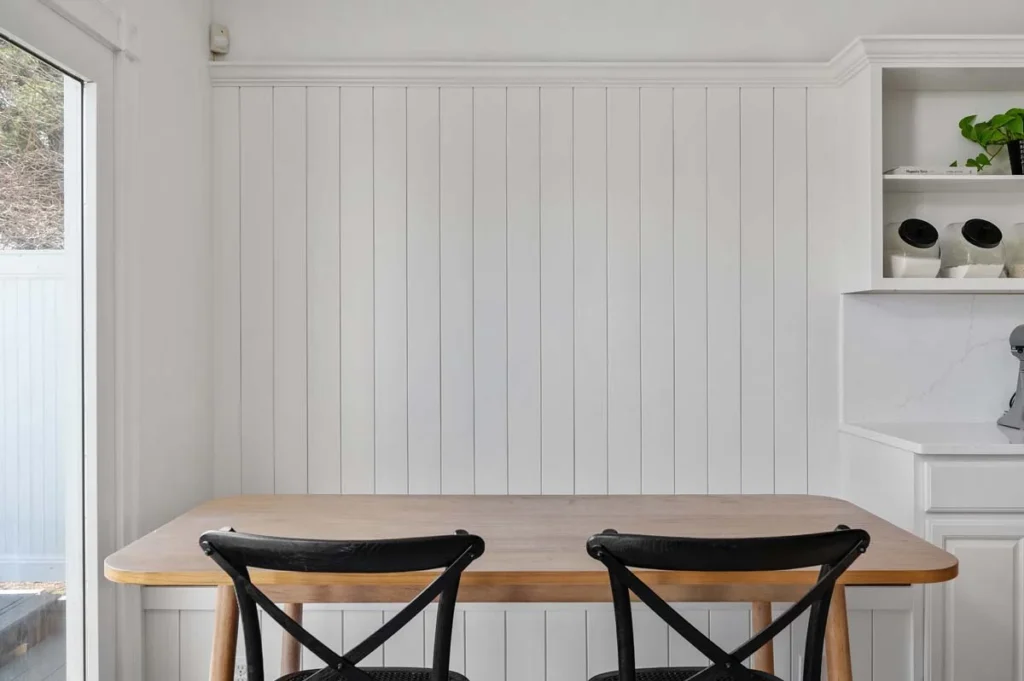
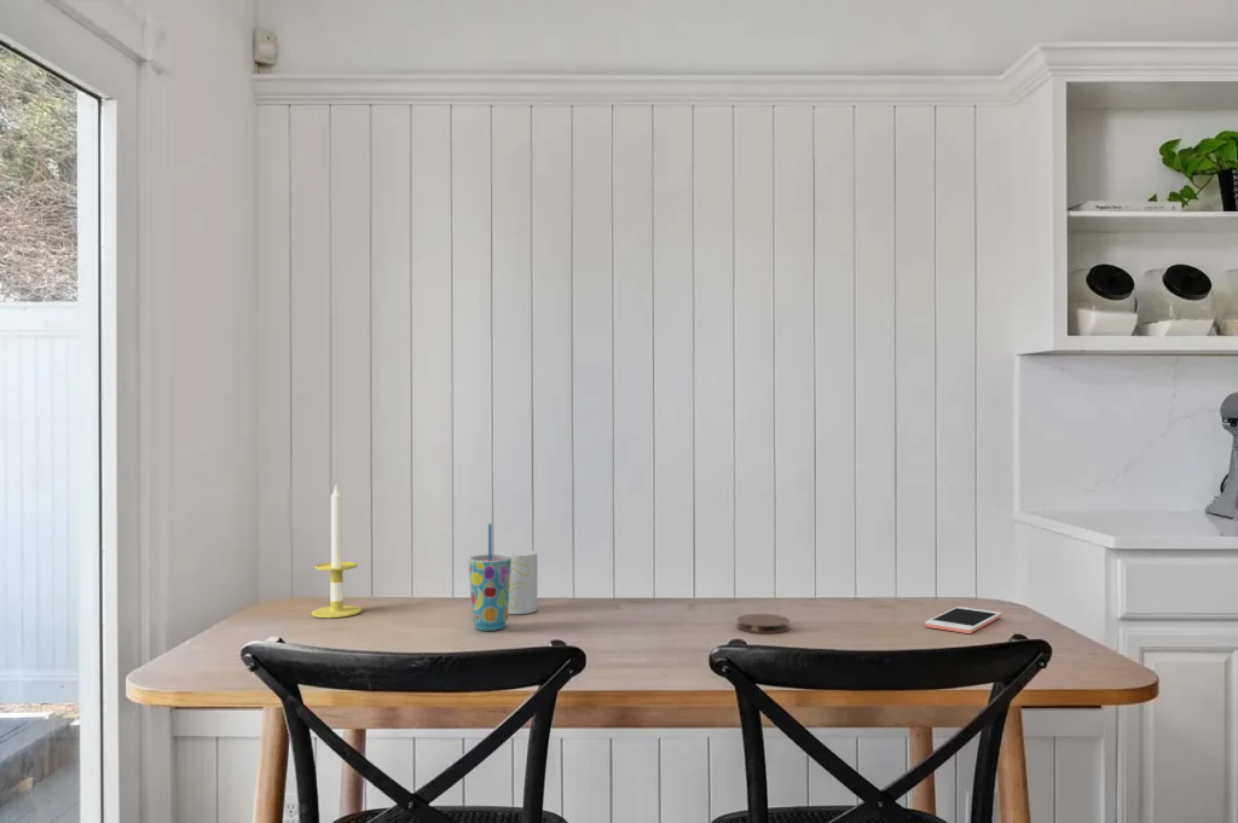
+ cup (517, 581)
+ cup (490, 575)
+ coaster (763, 622)
+ candle (336, 547)
+ cell phone (964, 619)
